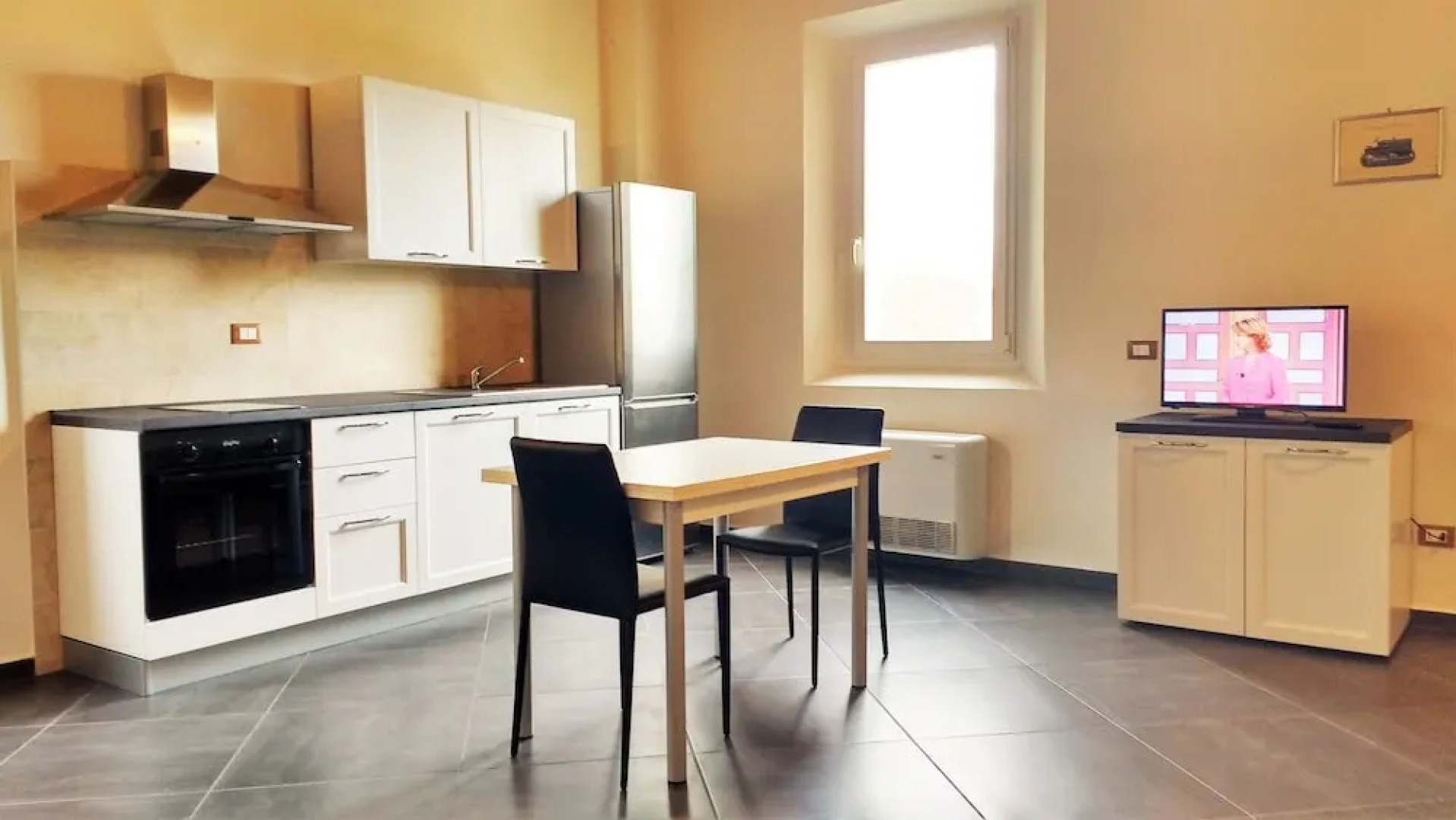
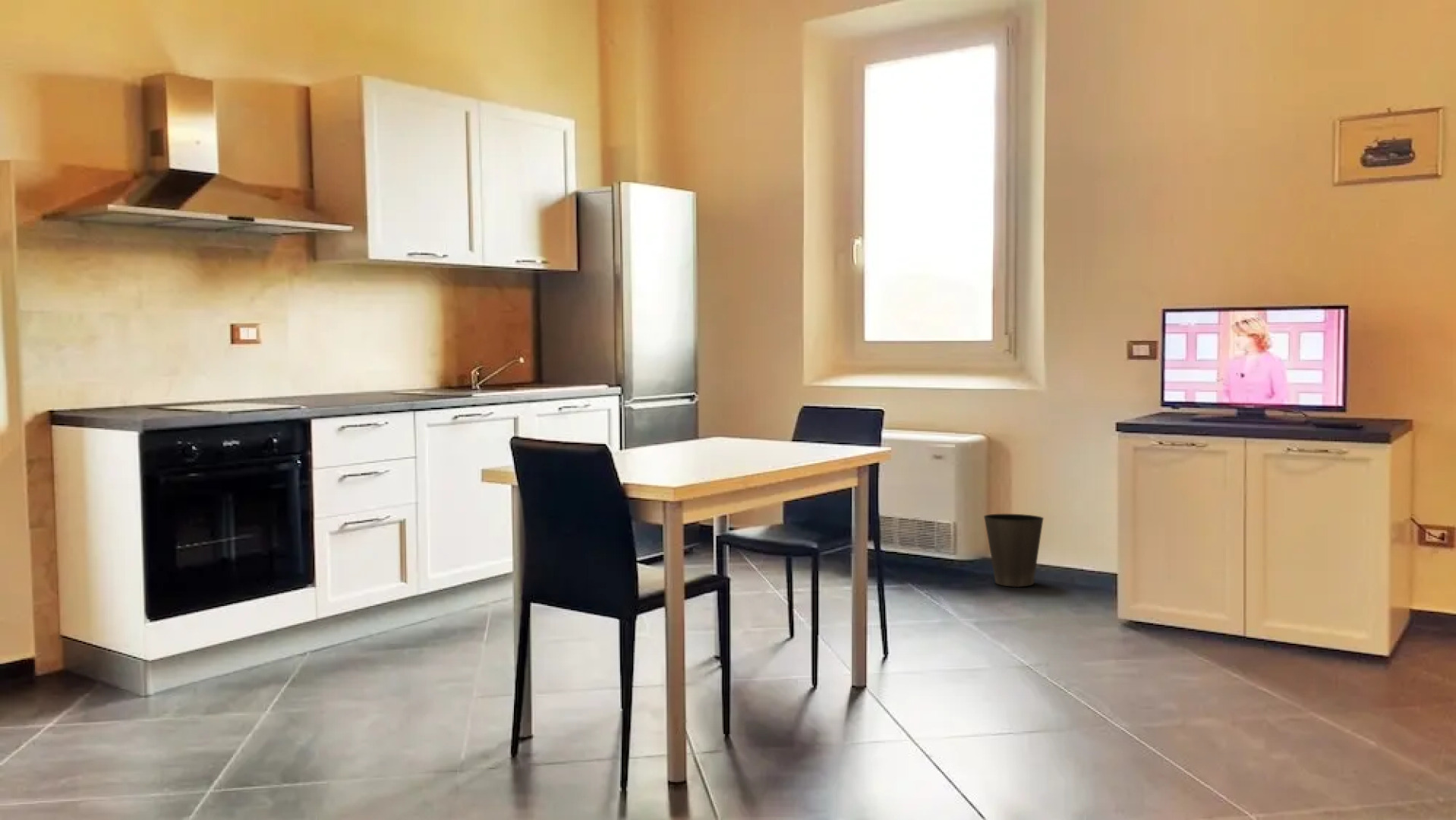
+ waste basket (1013, 550)
